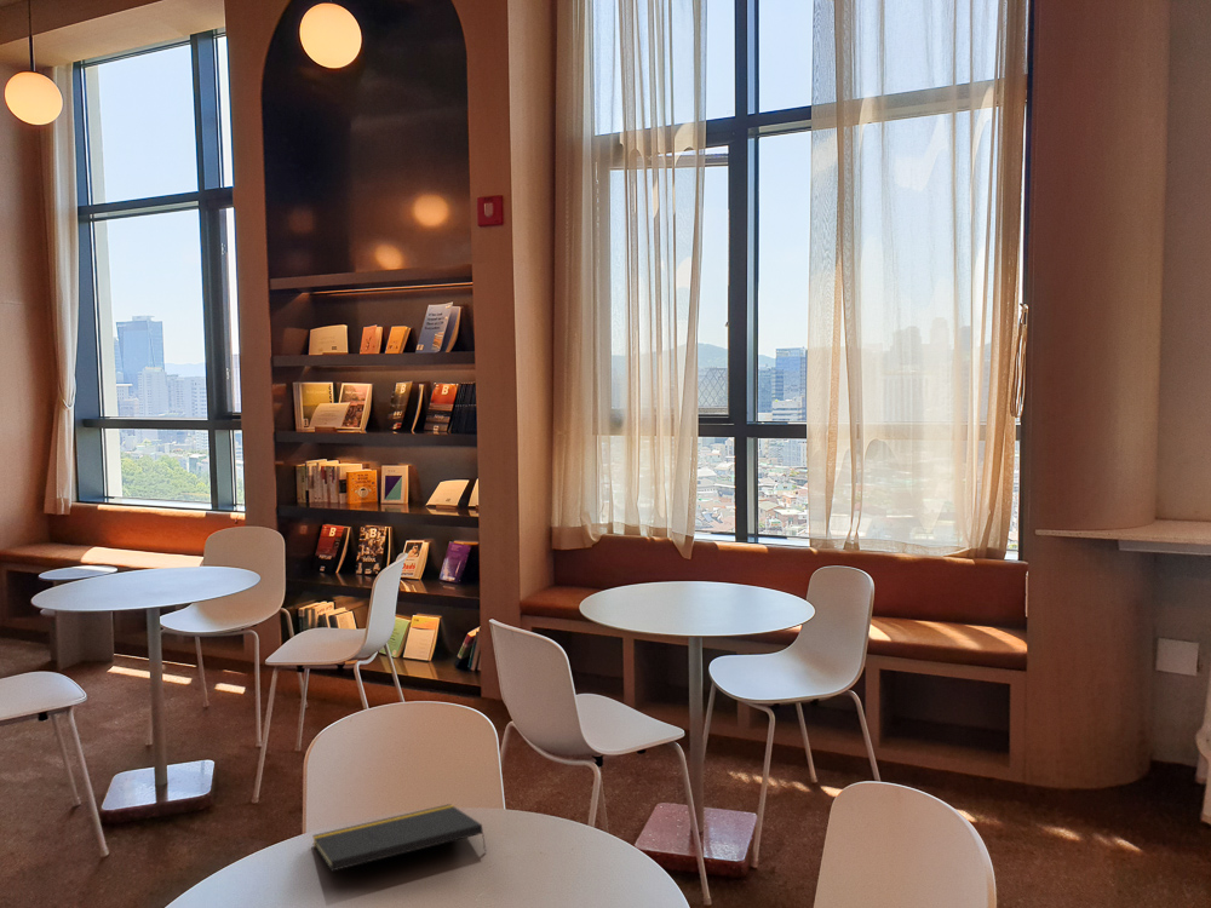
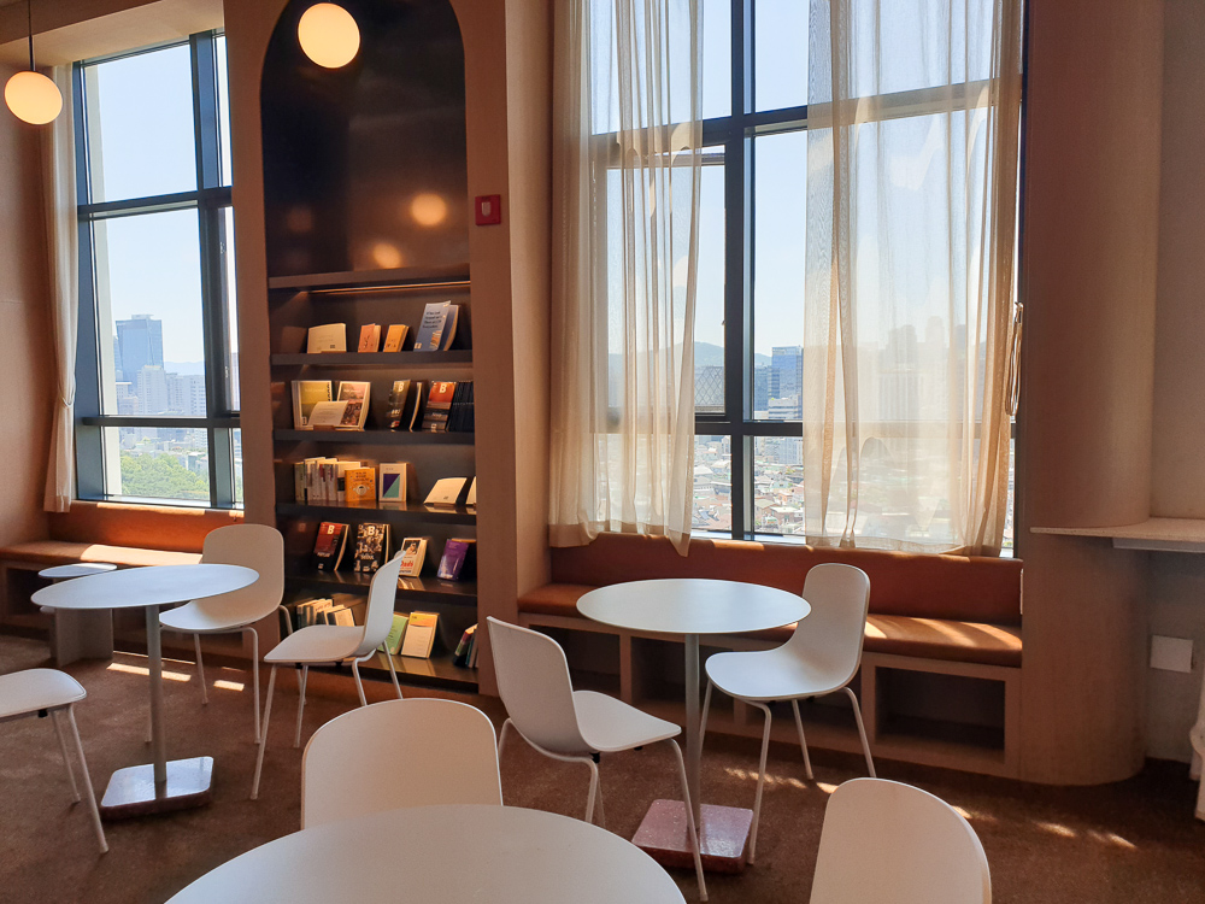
- notepad (396, 834)
